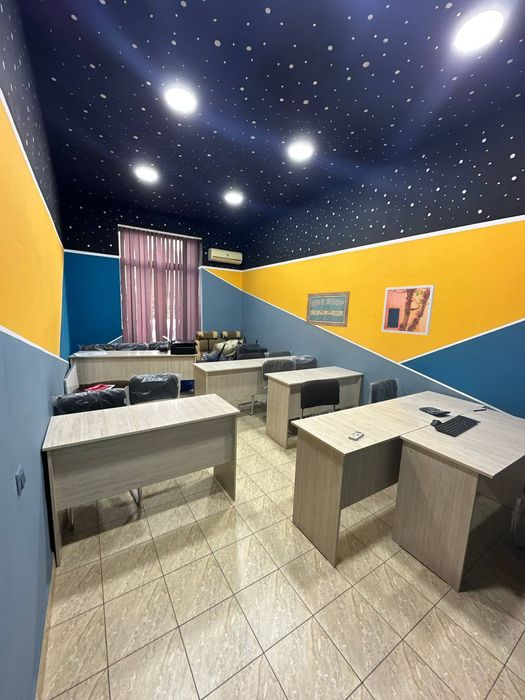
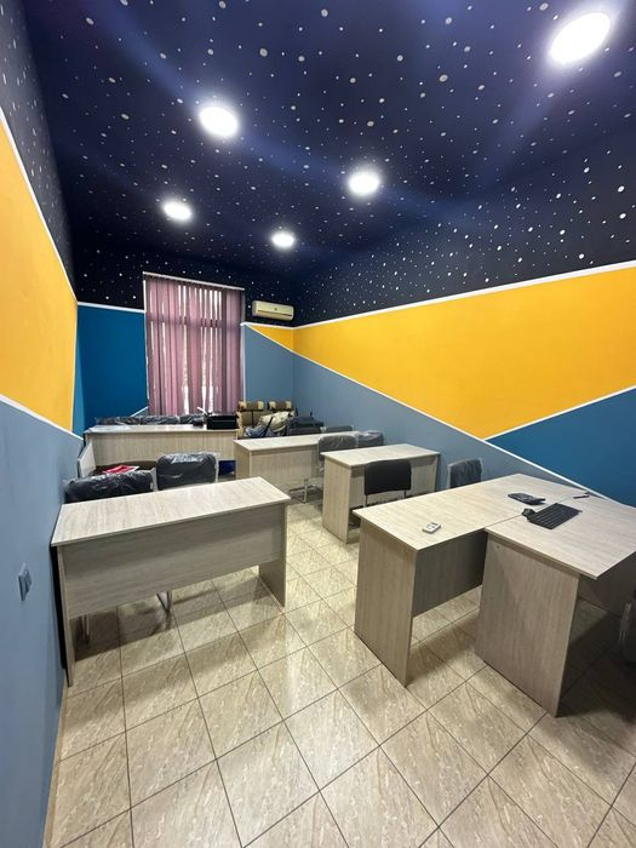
- wall art (326, 309)
- wall art (406, 310)
